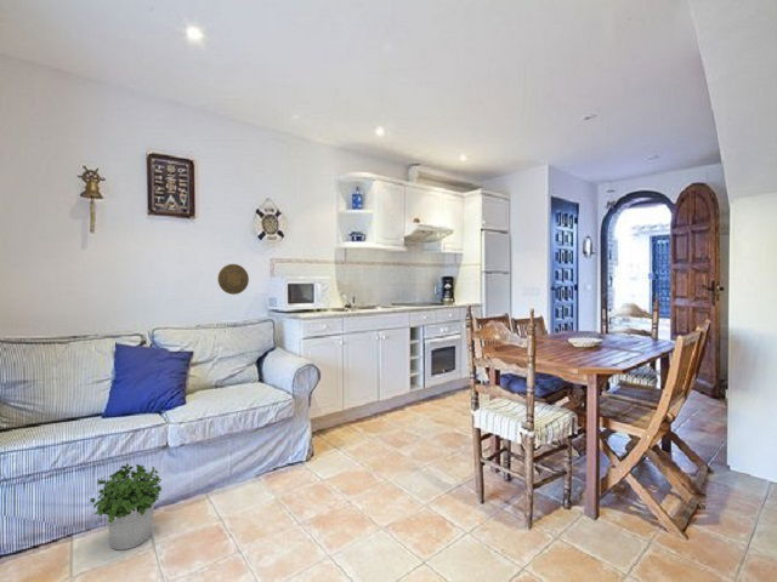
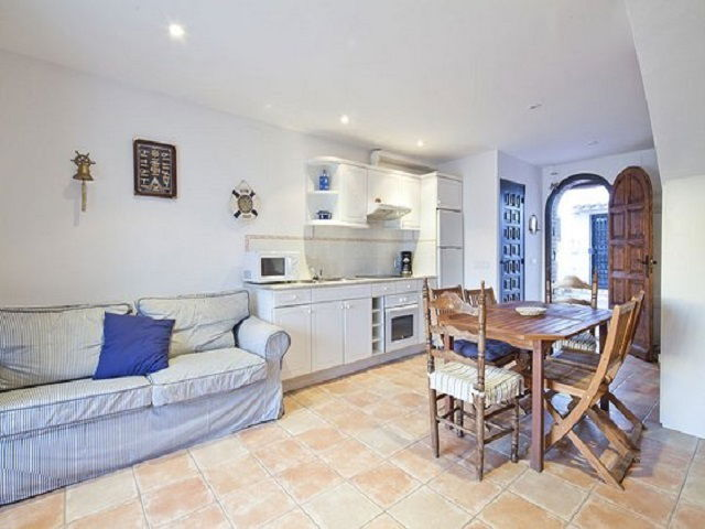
- potted plant (127, 504)
- decorative plate (233, 279)
